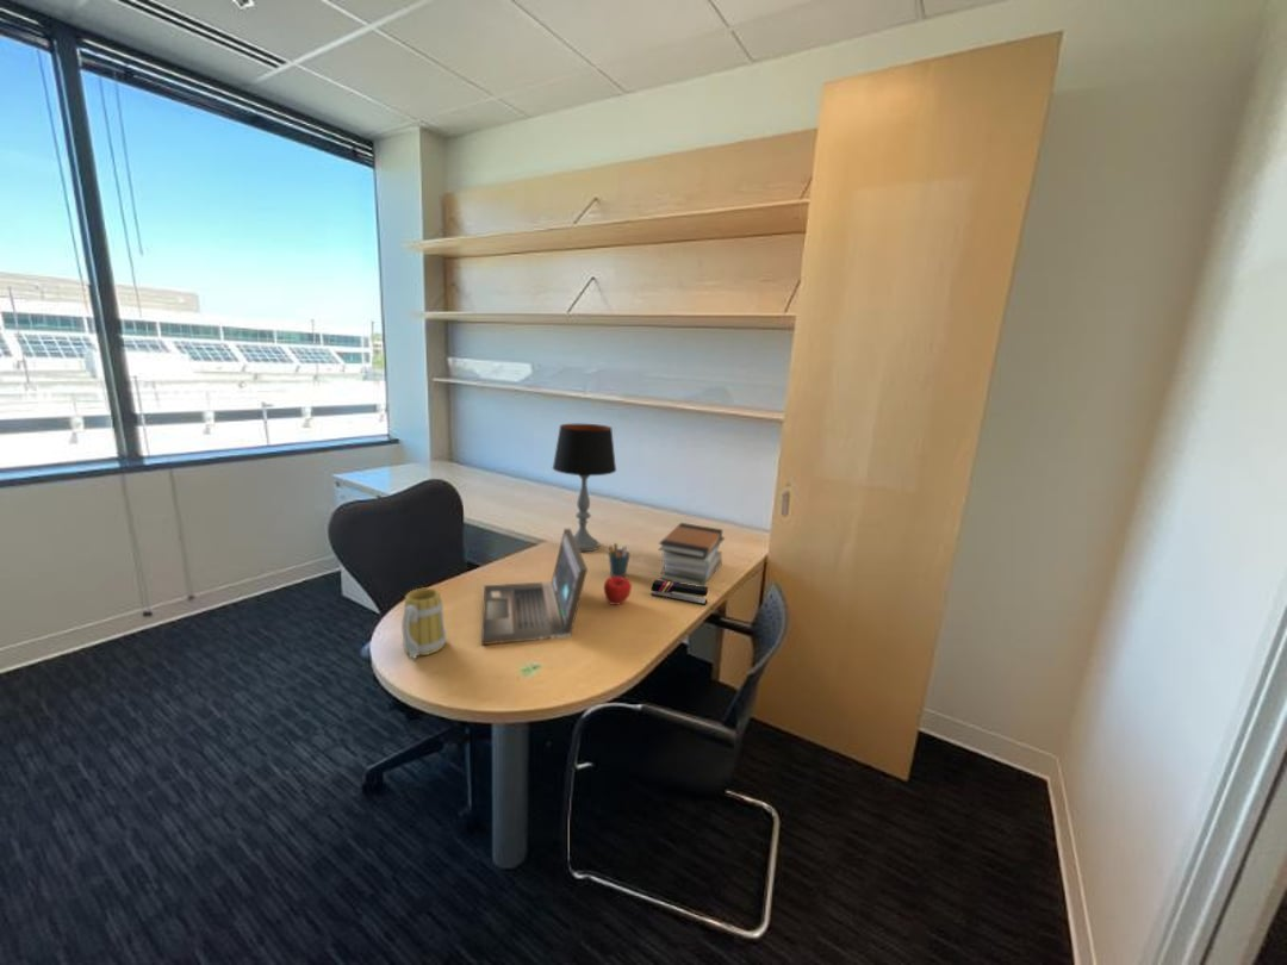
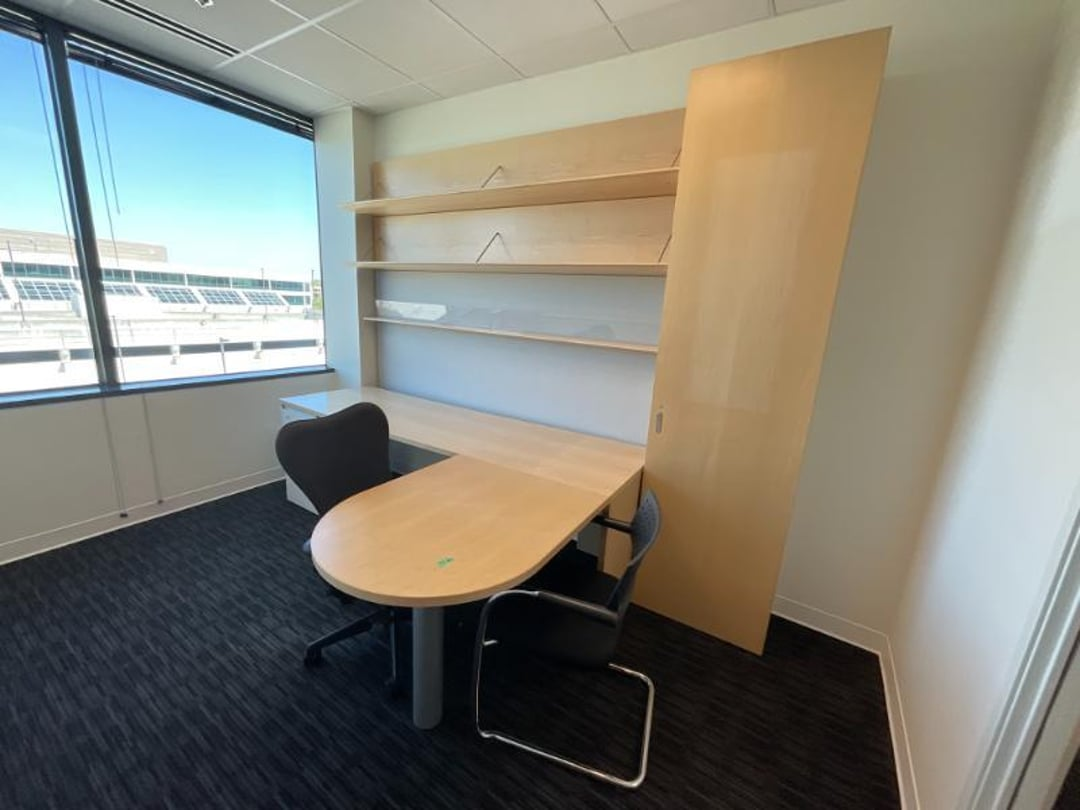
- stapler (679, 591)
- apple (616, 591)
- book stack (691, 553)
- table lamp (584, 487)
- laptop (530, 583)
- mug (418, 623)
- pen holder (618, 558)
